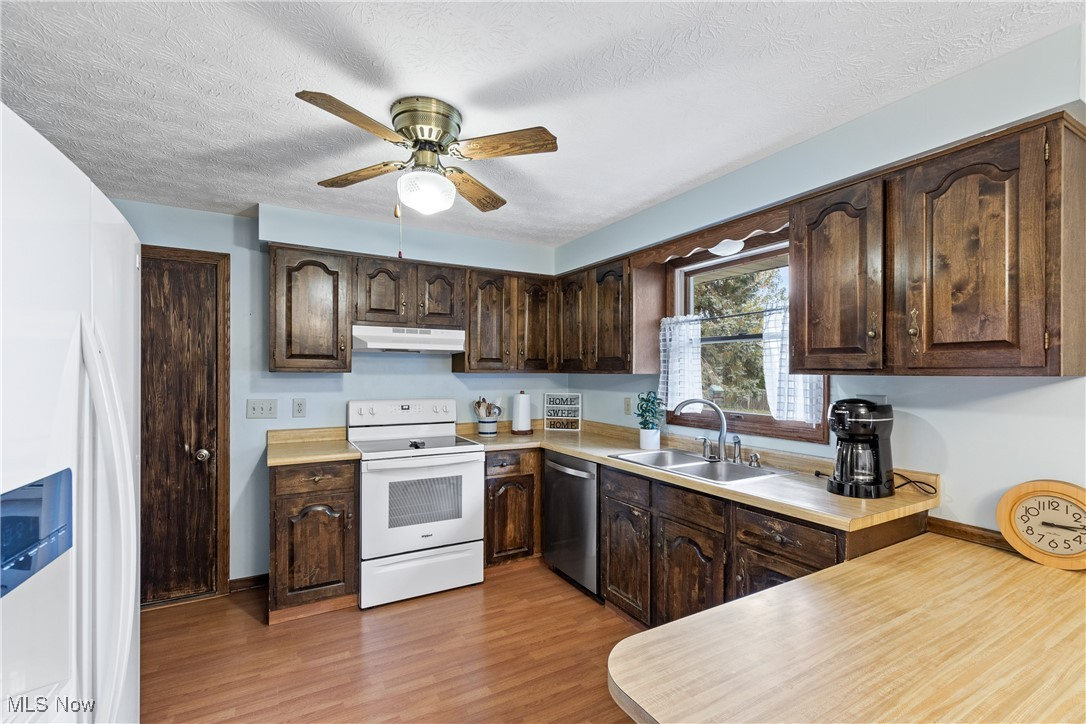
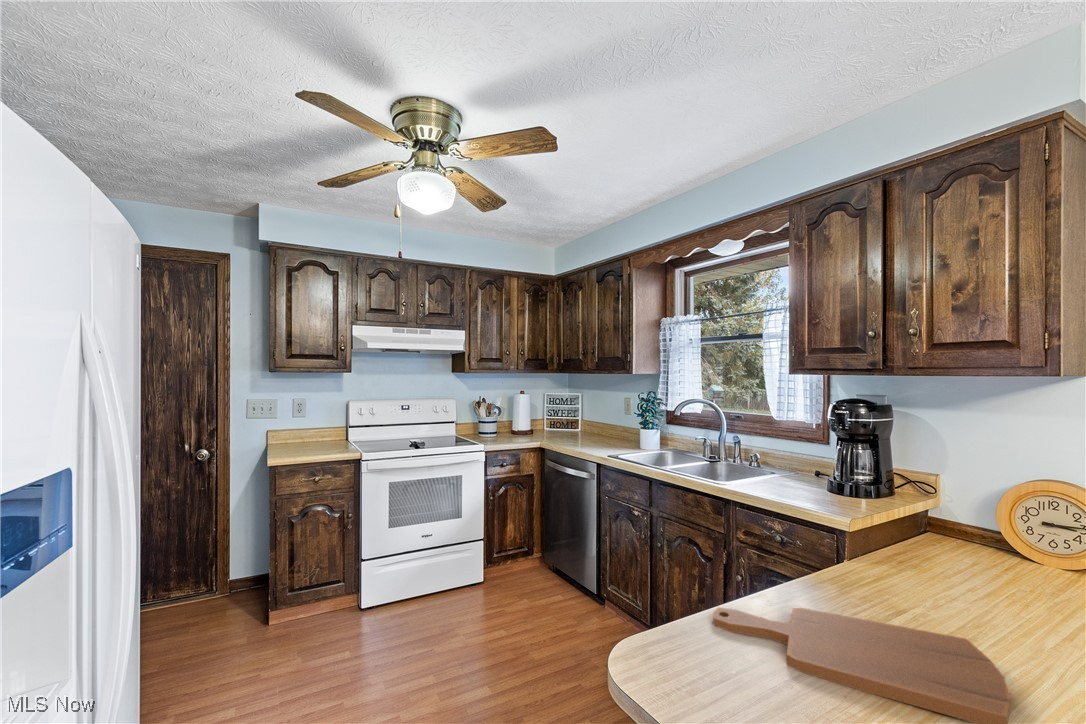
+ cutting board (865, 652)
